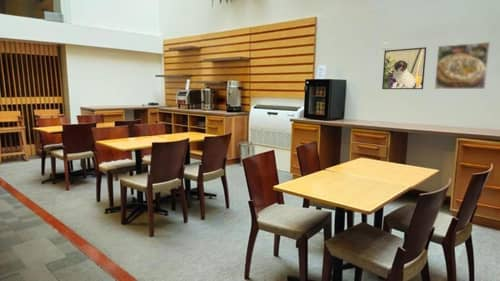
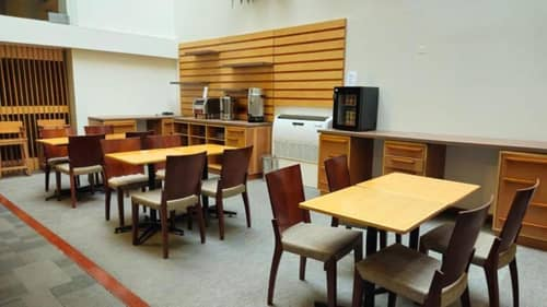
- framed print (403, 69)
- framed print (460, 66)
